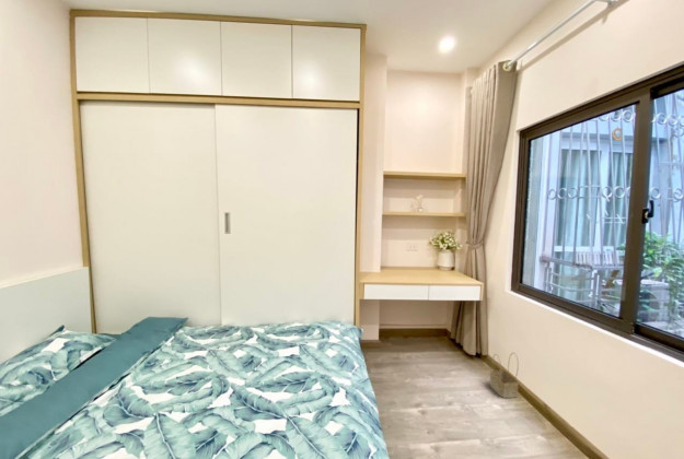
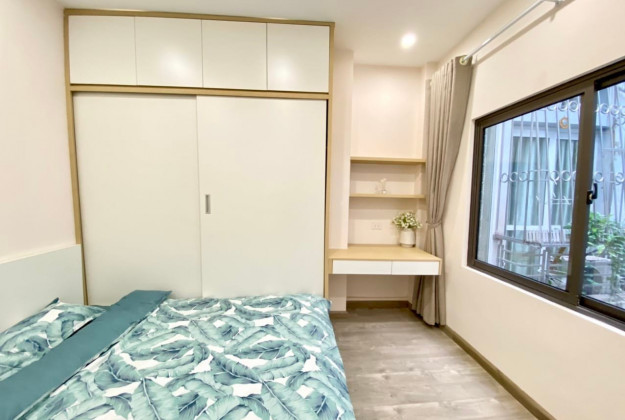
- basket (505, 372)
